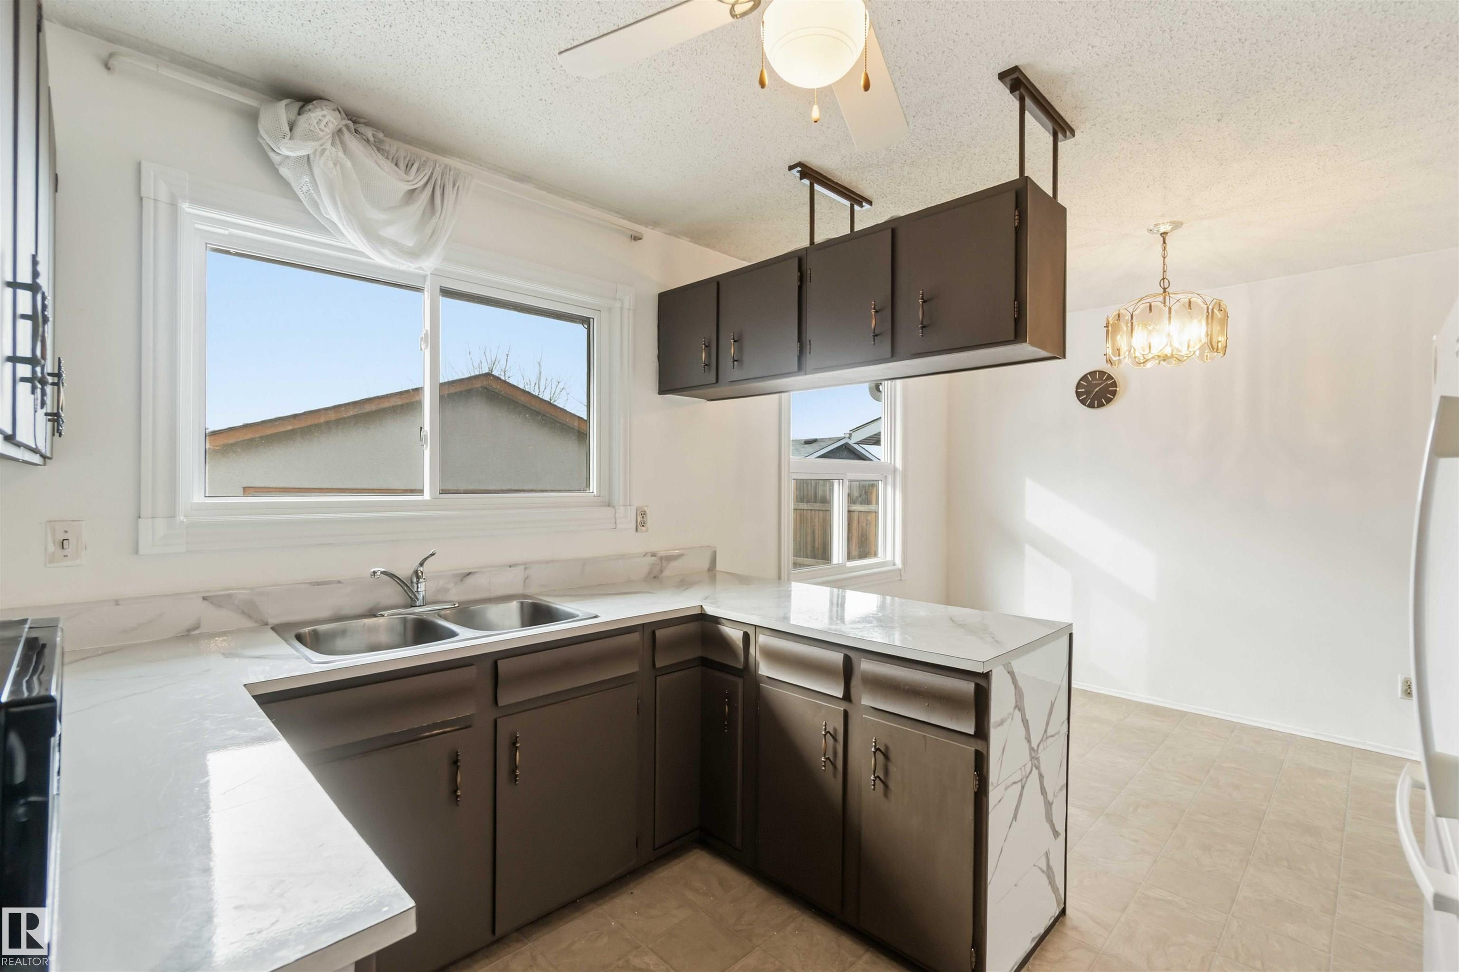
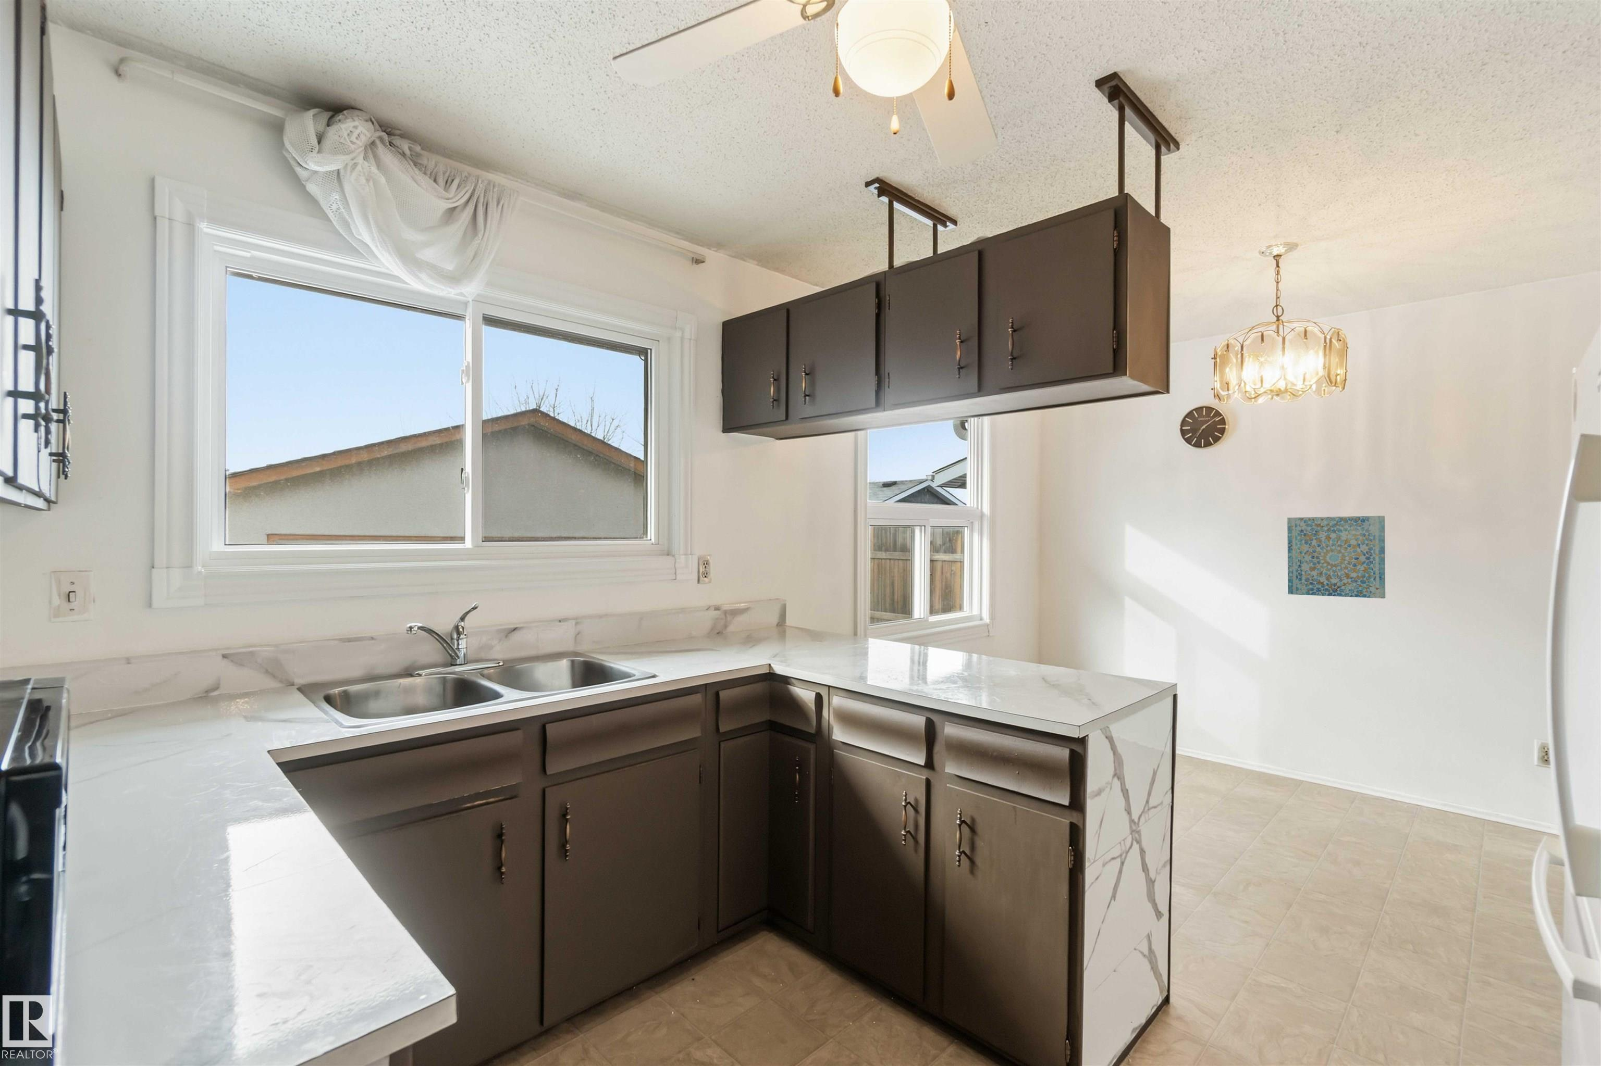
+ wall art (1334, 556)
